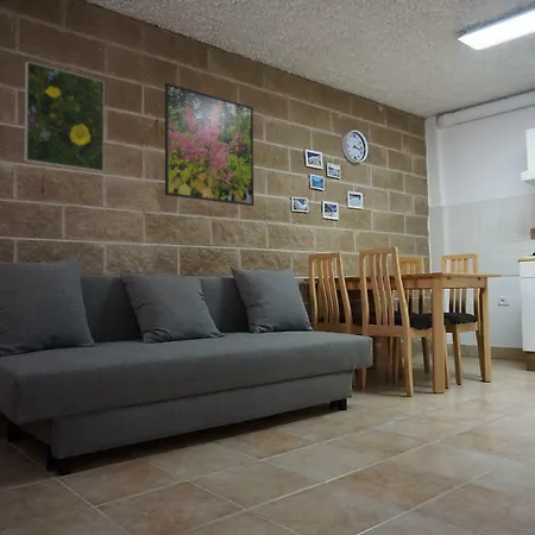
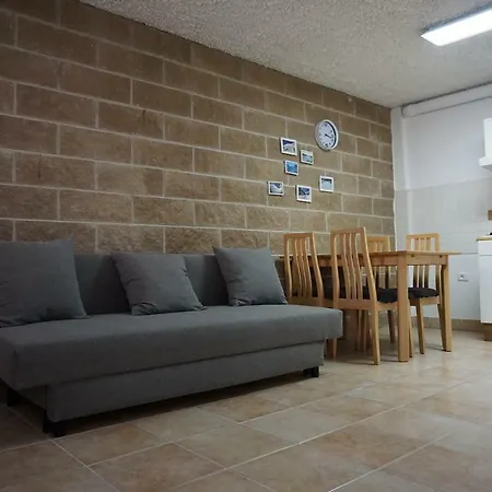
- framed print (212, 147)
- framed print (65, 119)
